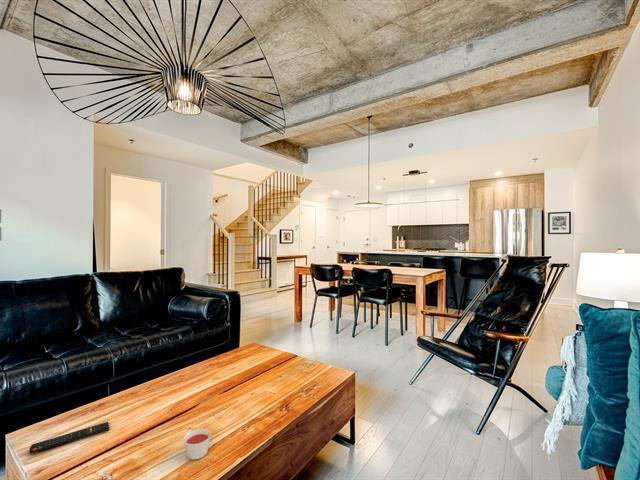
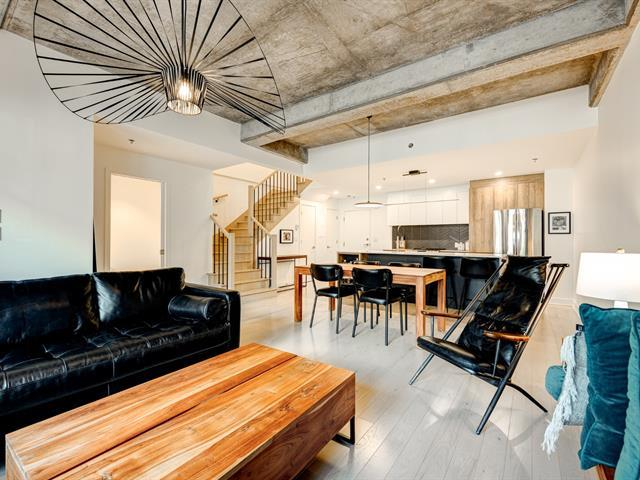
- candle (197, 444)
- remote control (71, 437)
